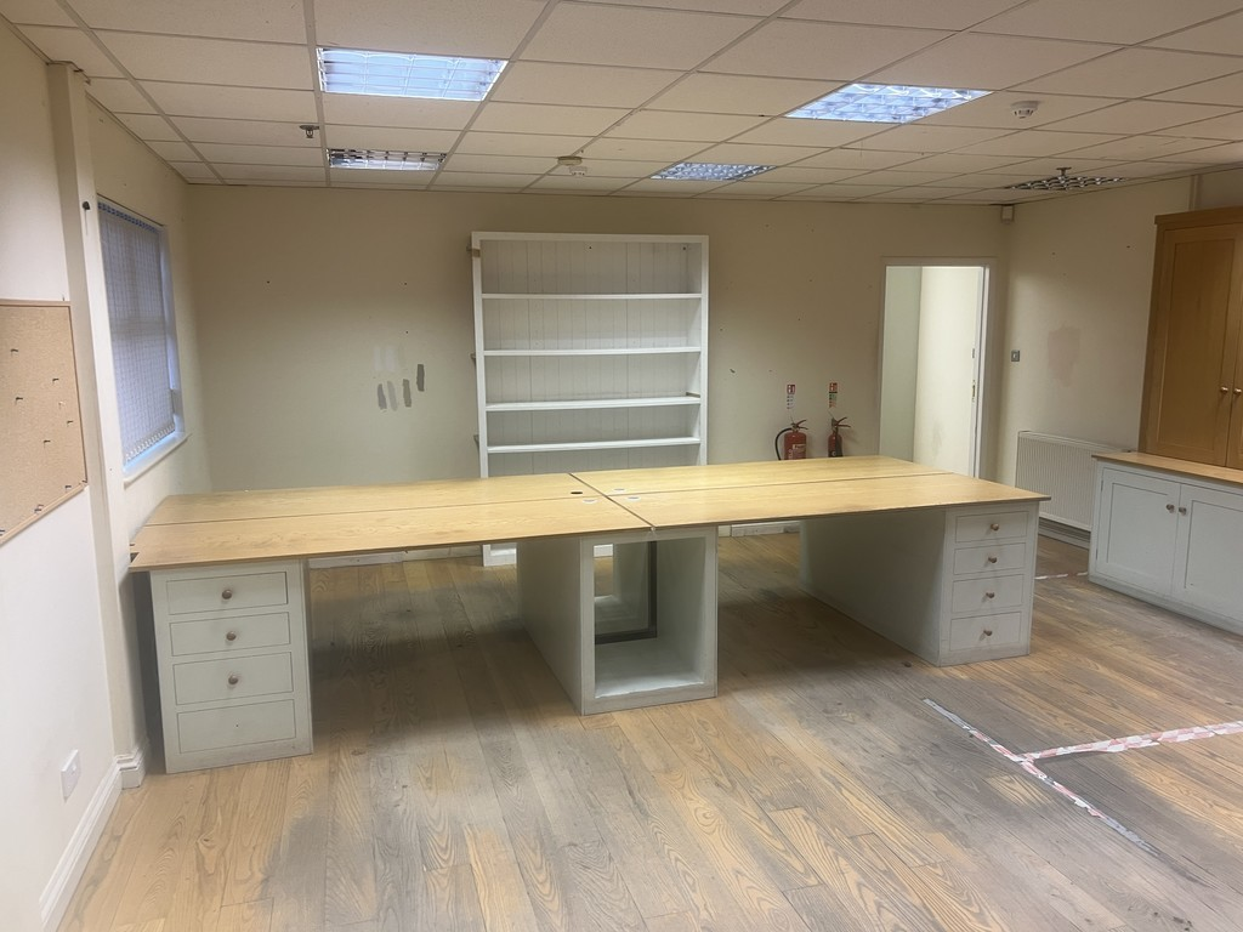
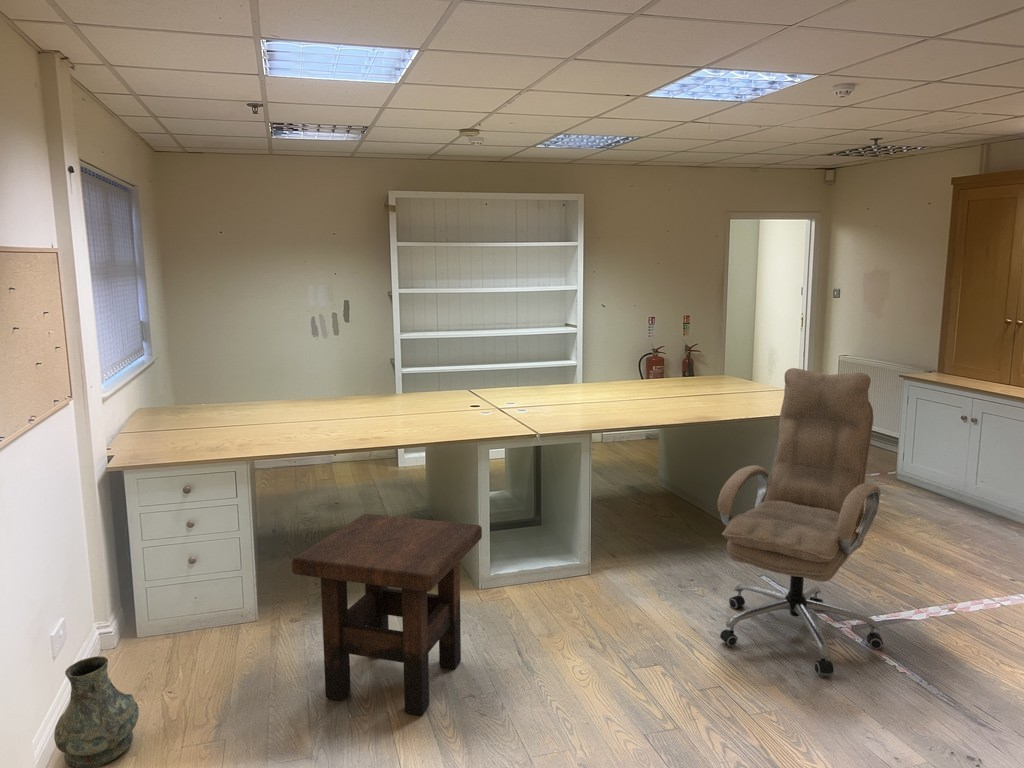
+ vase (96, 706)
+ office chair (802, 507)
+ side table (394, 610)
